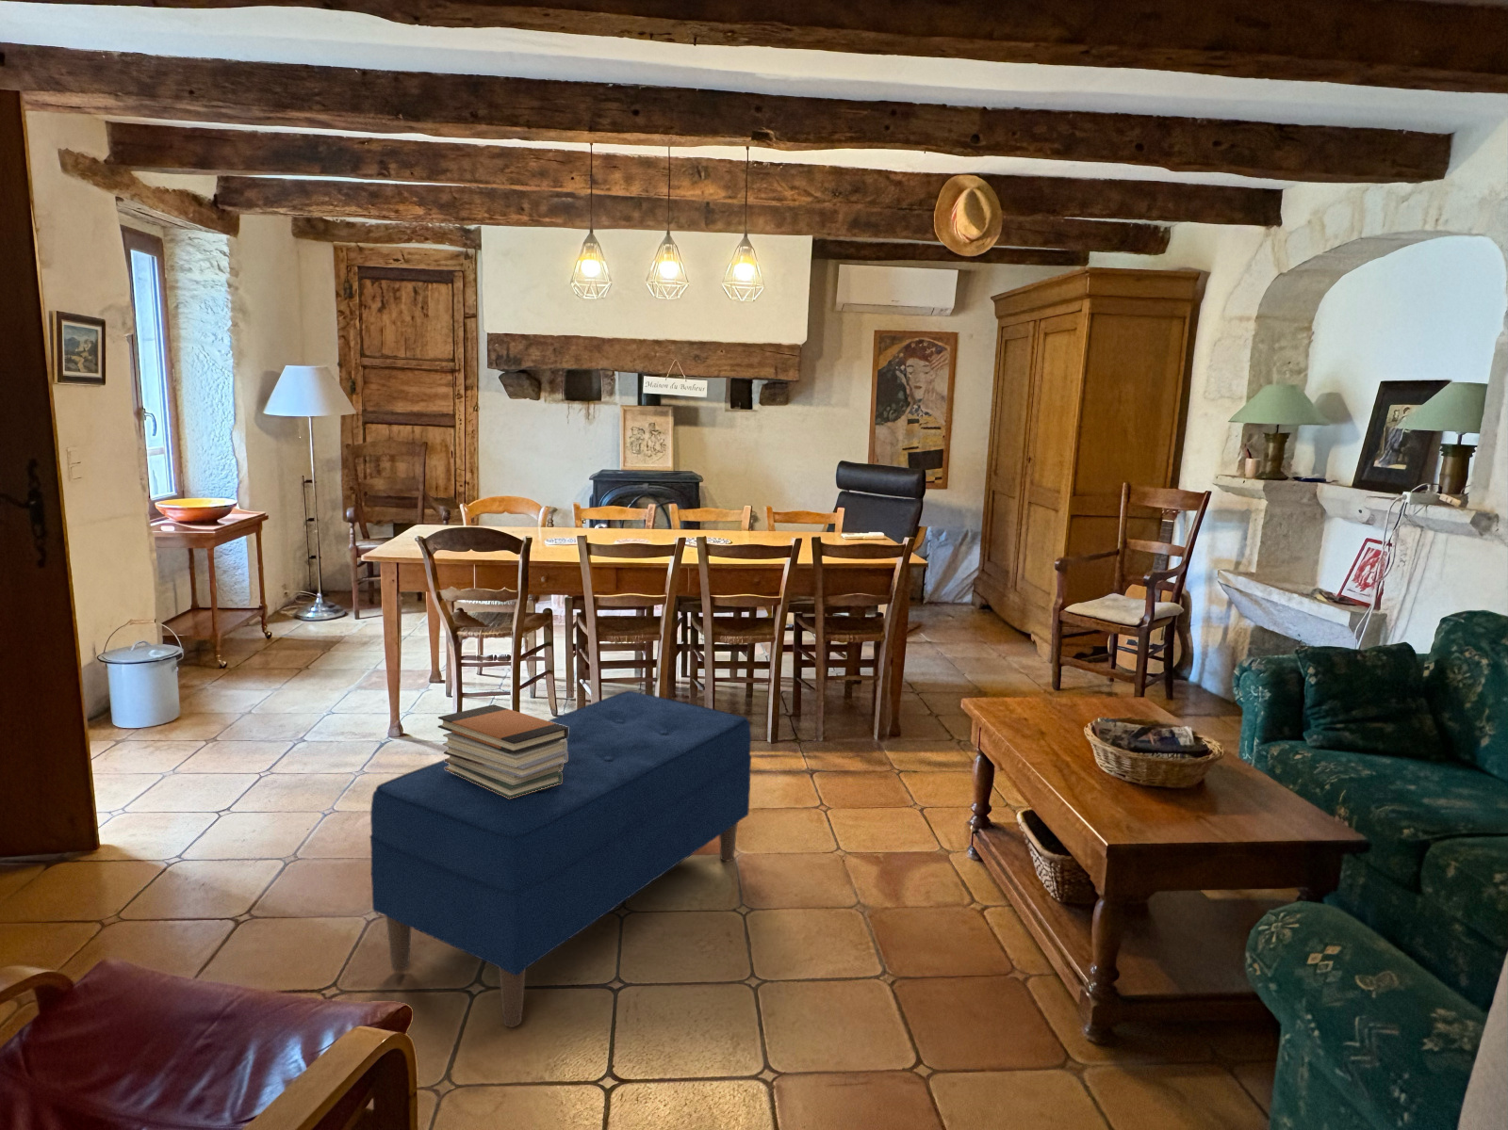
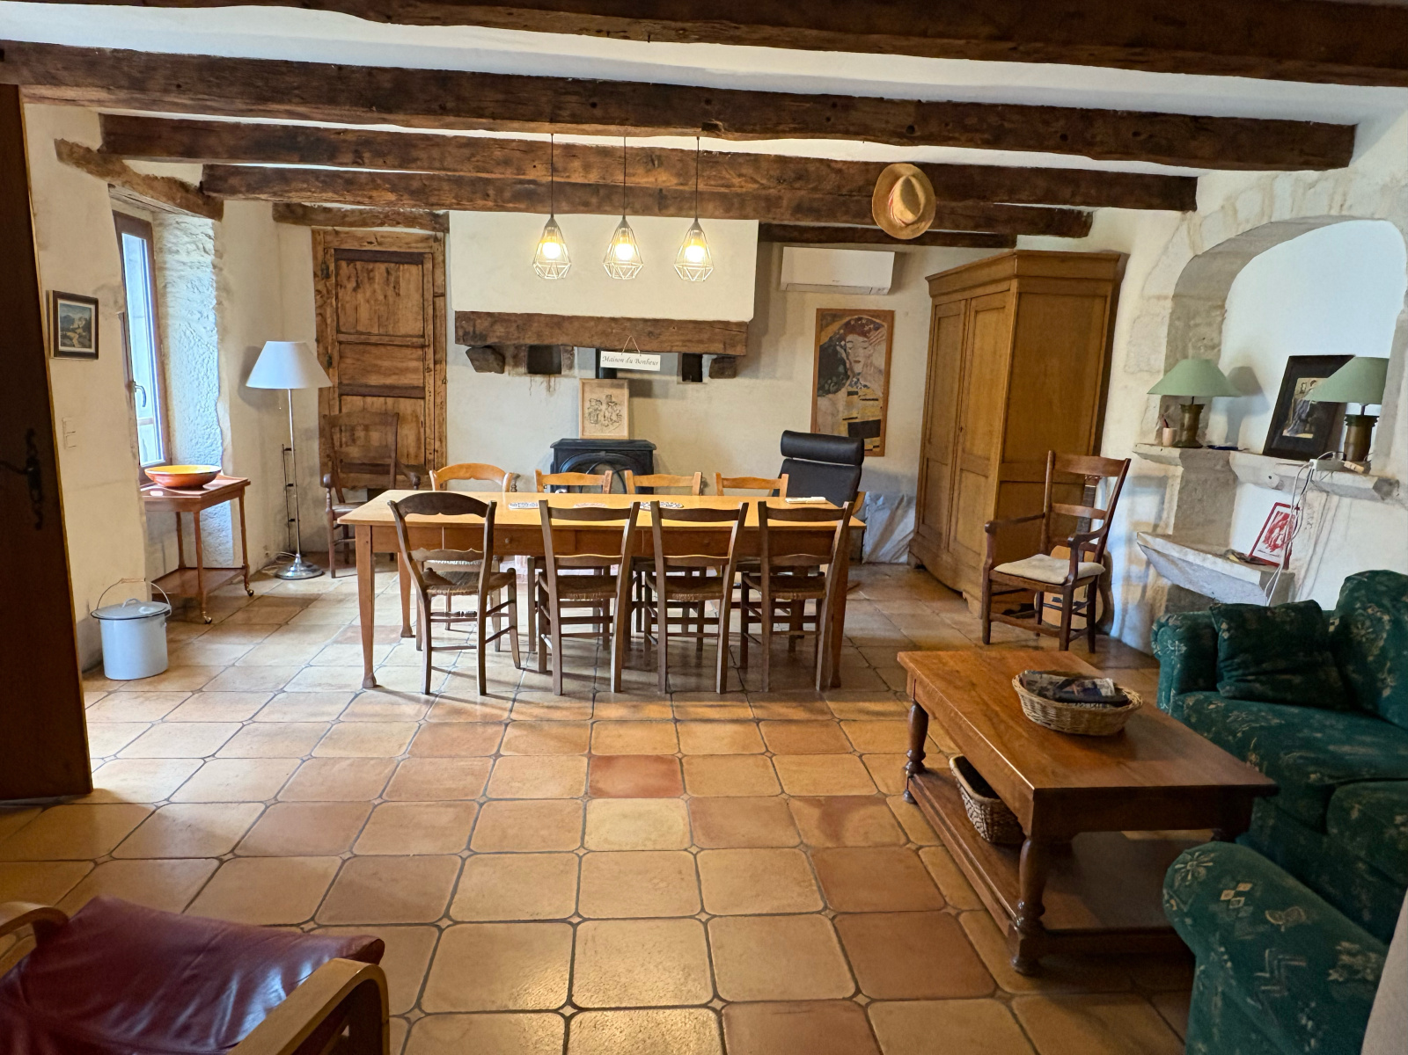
- book stack (502, 750)
- bench (583, 829)
